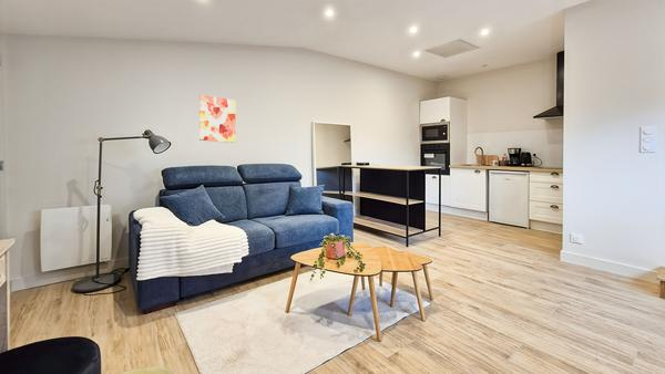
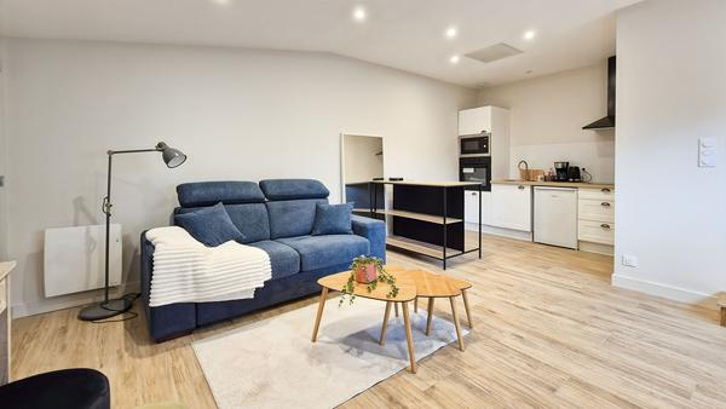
- wall art (217, 120)
